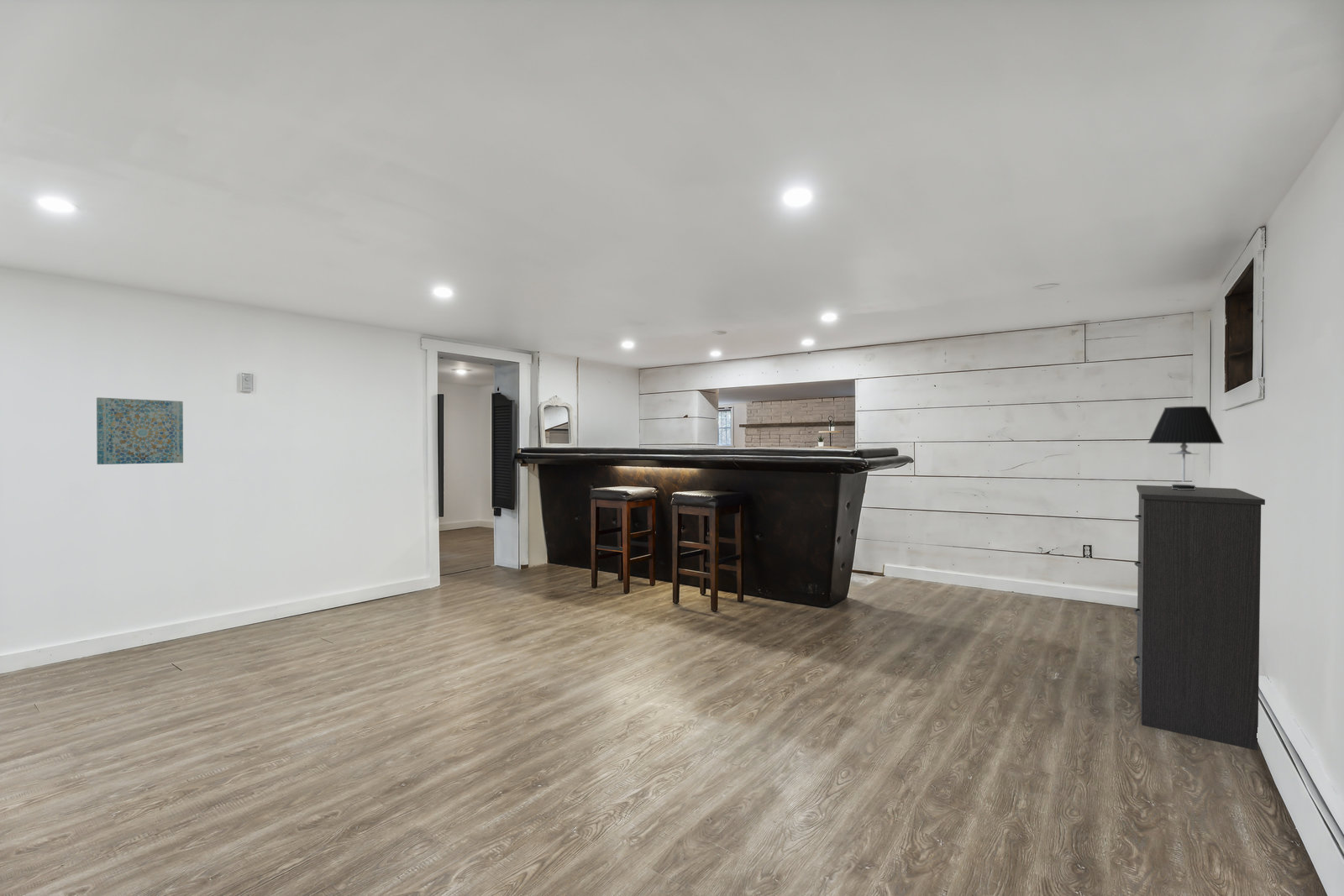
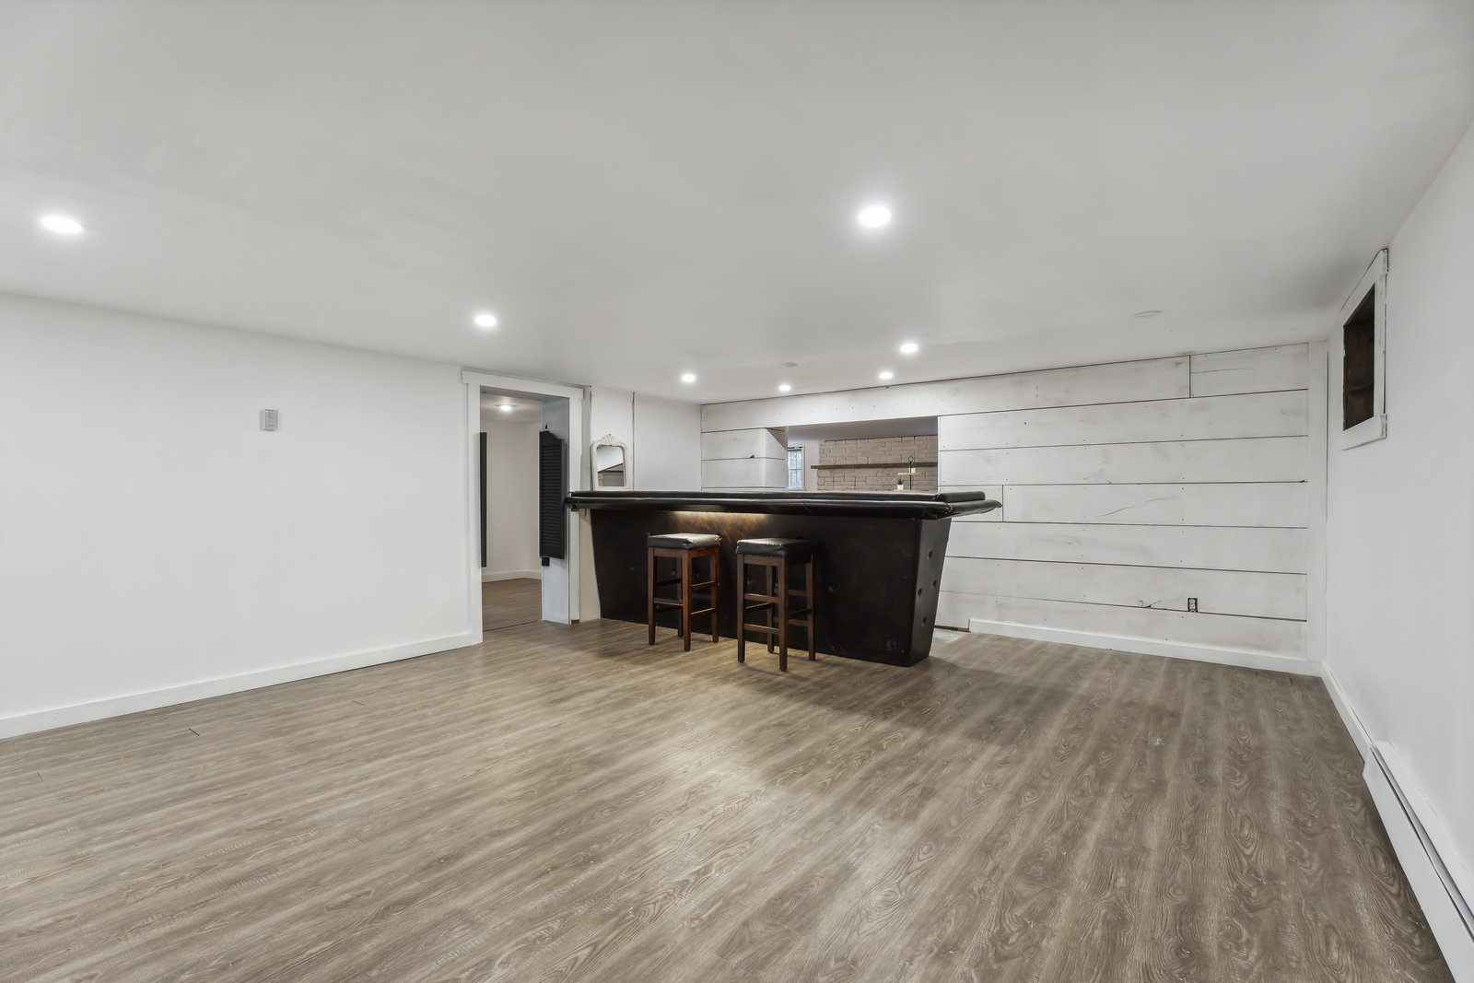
- wall art (141, 431)
- dresser (1188, 600)
- table lamp (1184, 448)
